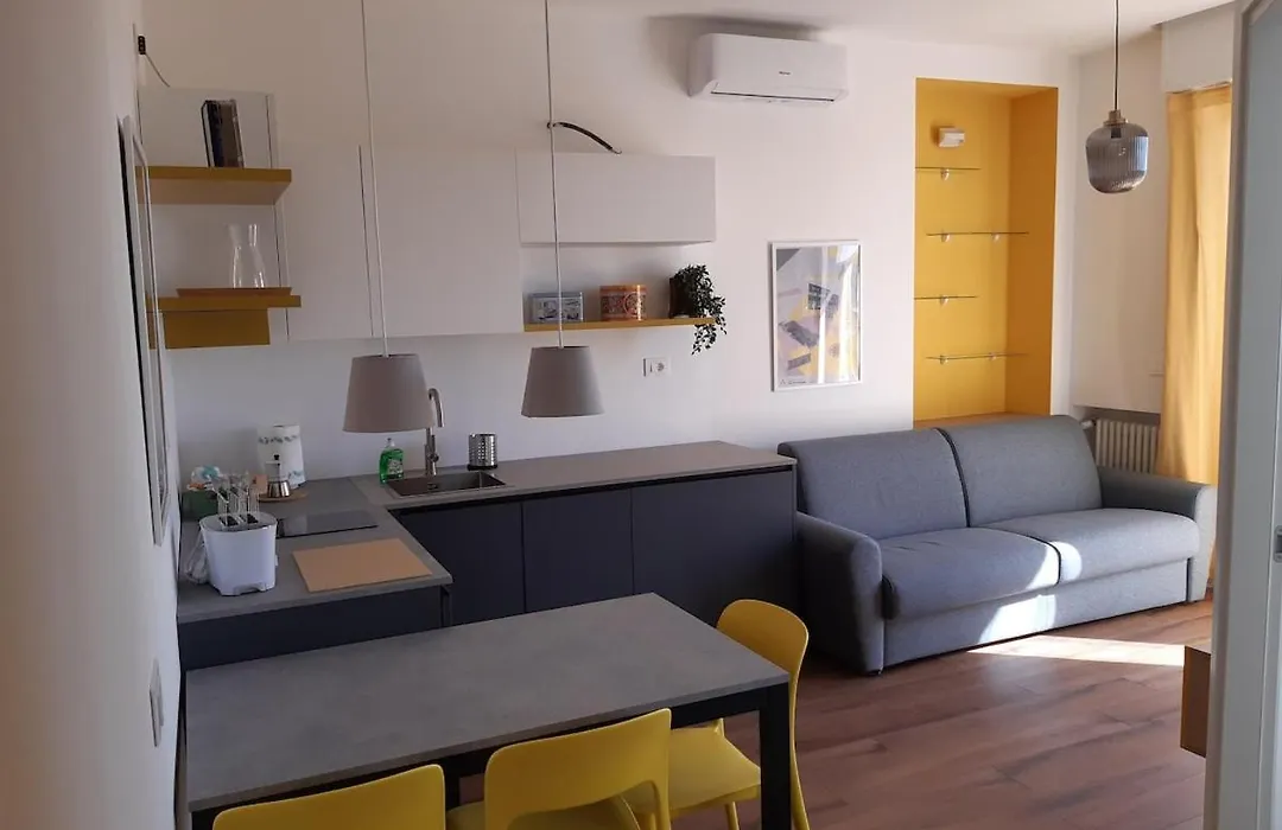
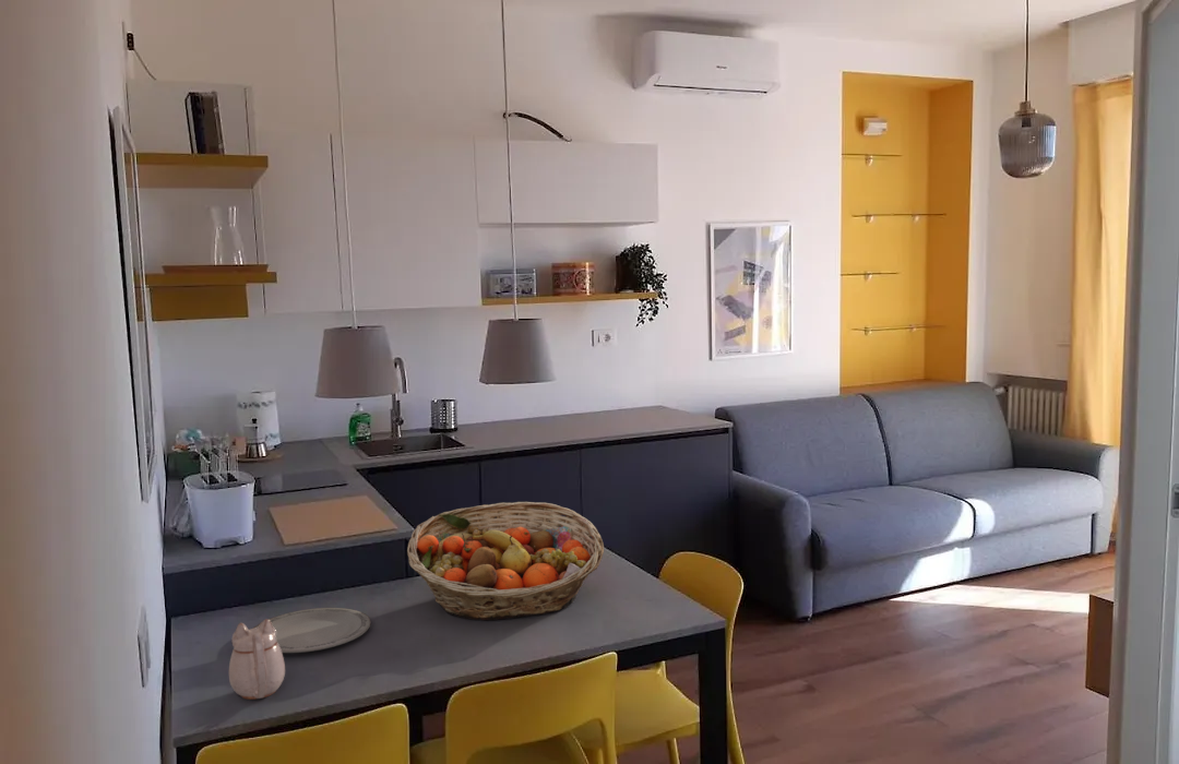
+ fruit basket (507, 558)
+ plate (310, 631)
+ teapot (257, 657)
